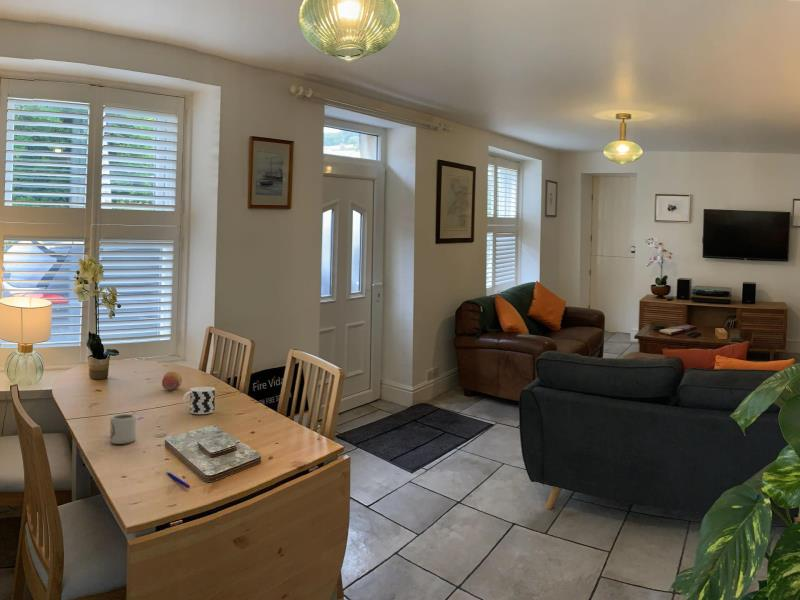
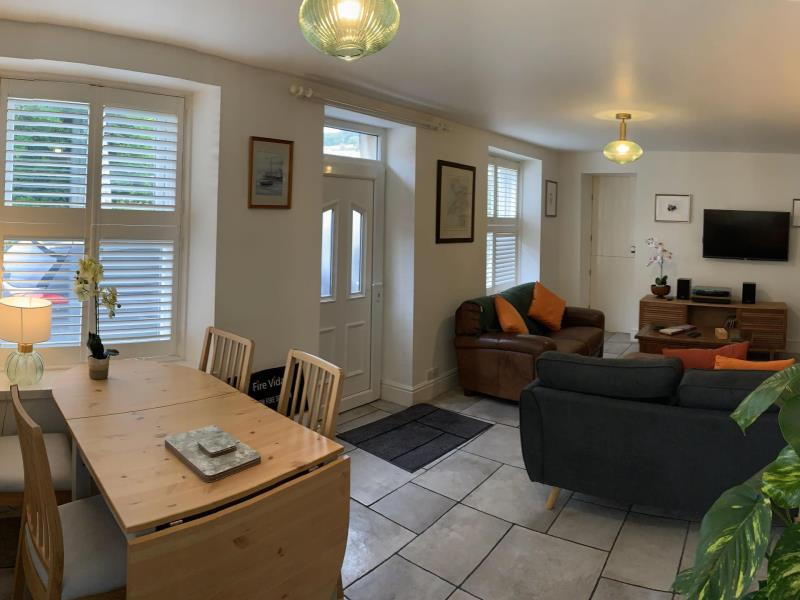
- pen (177, 479)
- cup (122, 427)
- cup (198, 400)
- fruit (171, 380)
